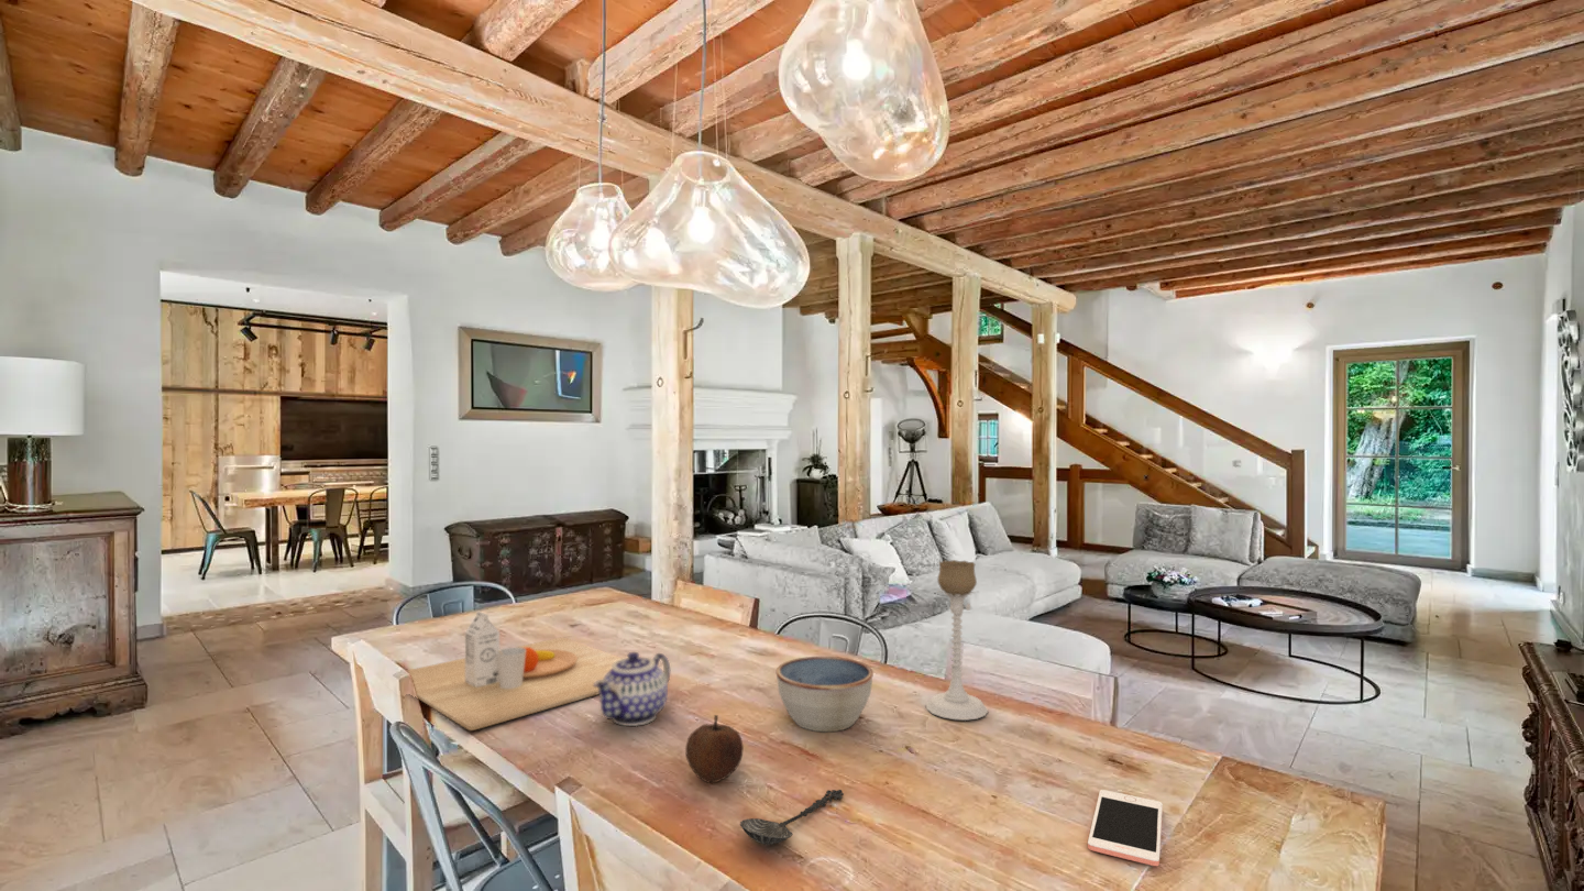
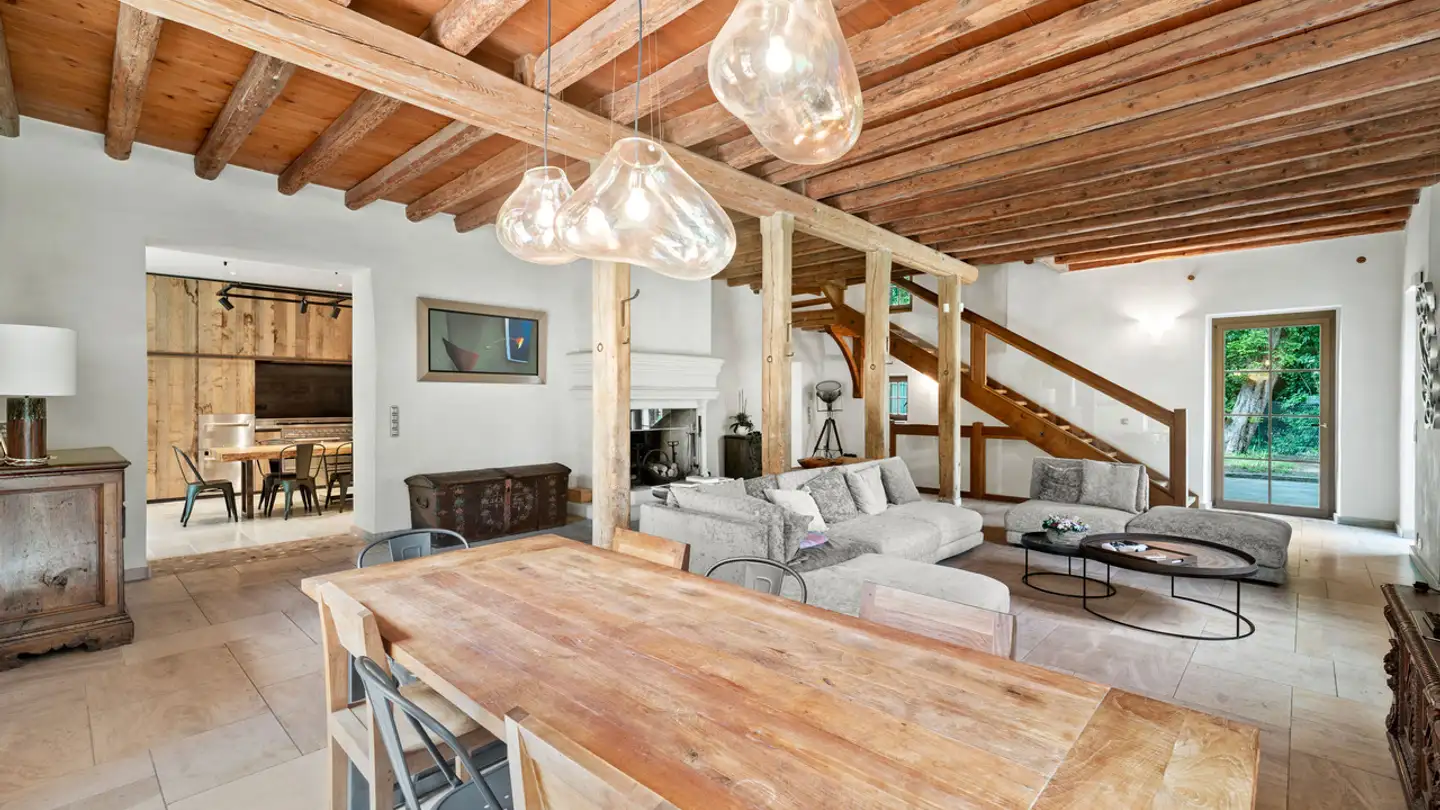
- cell phone (1126, 824)
- spoon (801, 812)
- bowl (824, 695)
- fruit (714, 747)
- candle holder (956, 636)
- cutting board (525, 645)
- teapot (634, 684)
